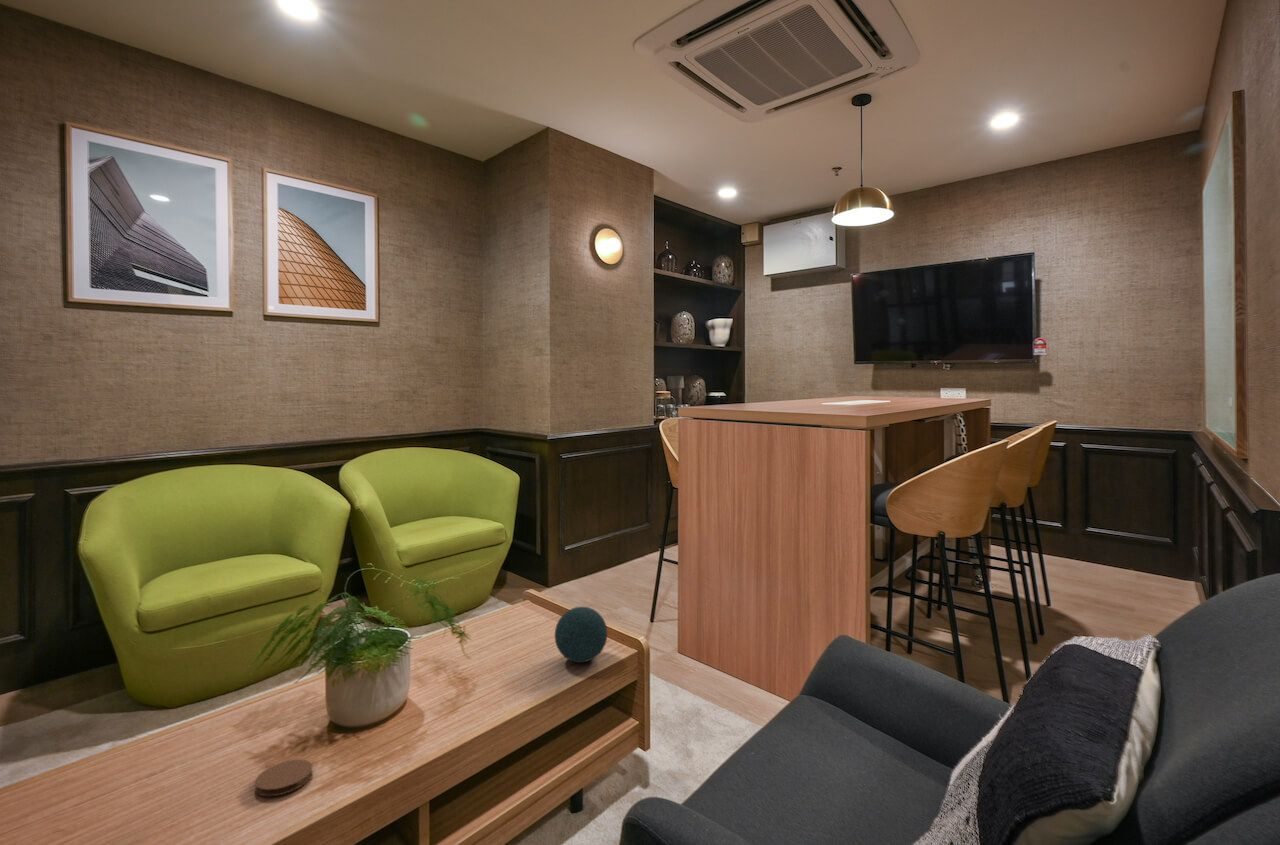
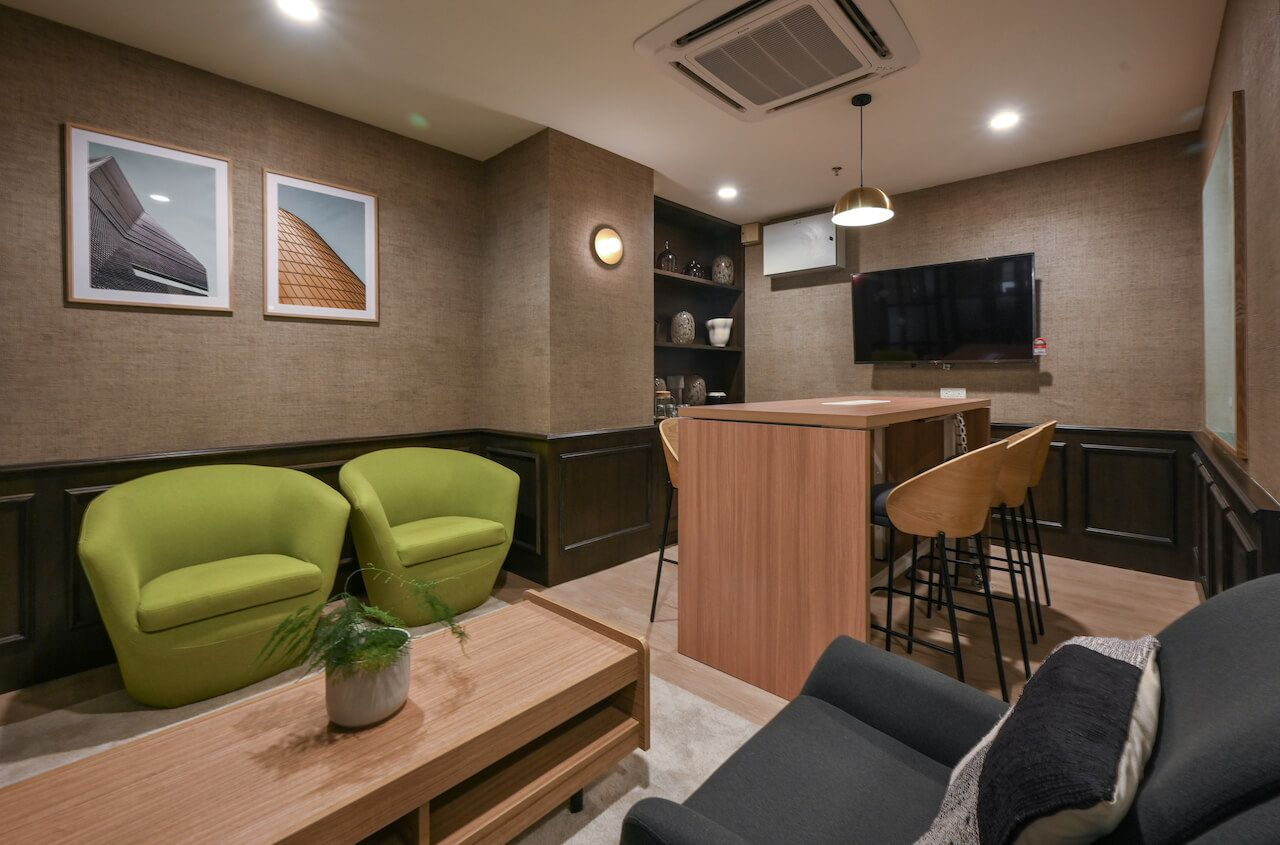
- decorative orb (581, 634)
- coaster (284, 777)
